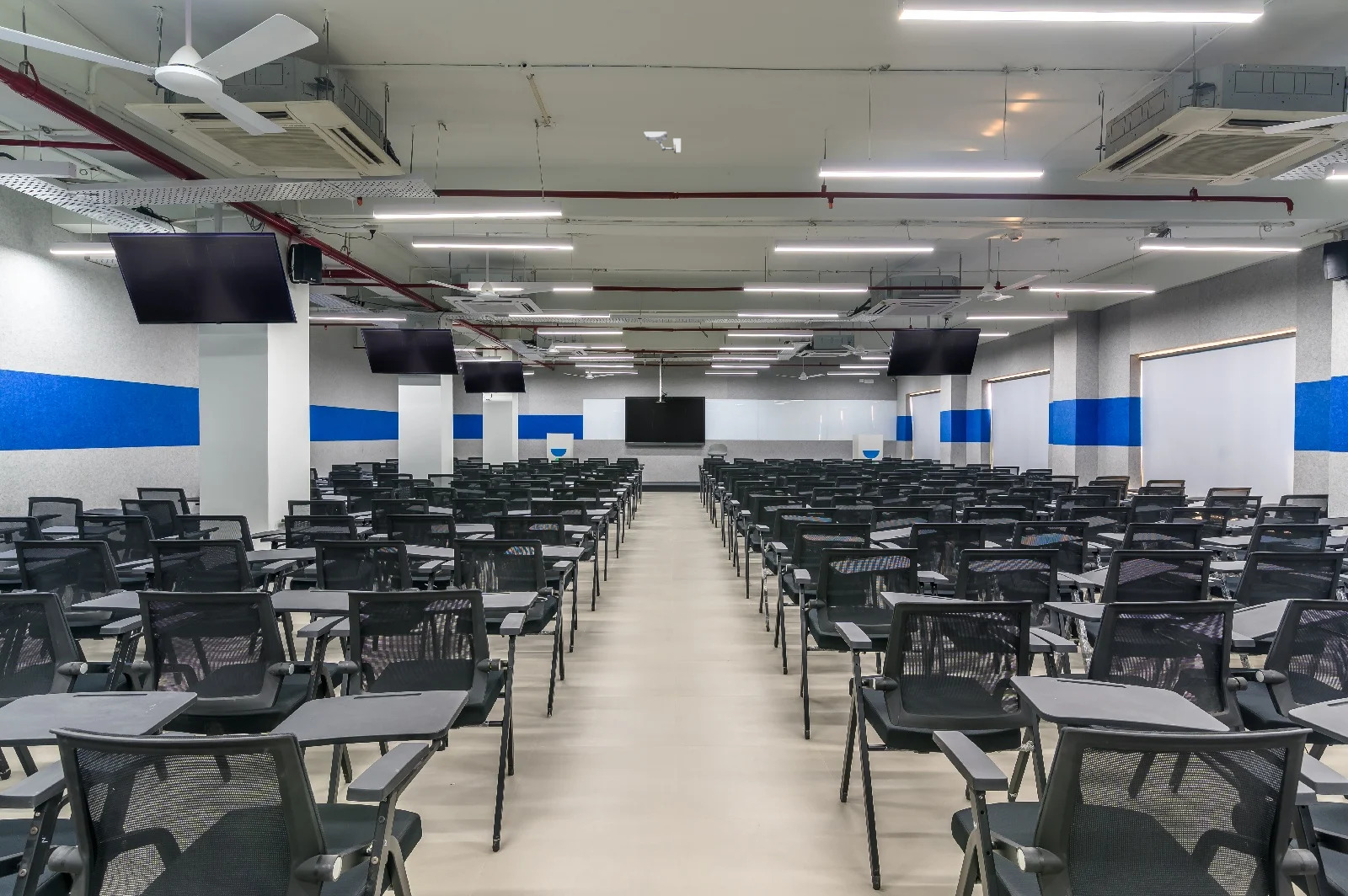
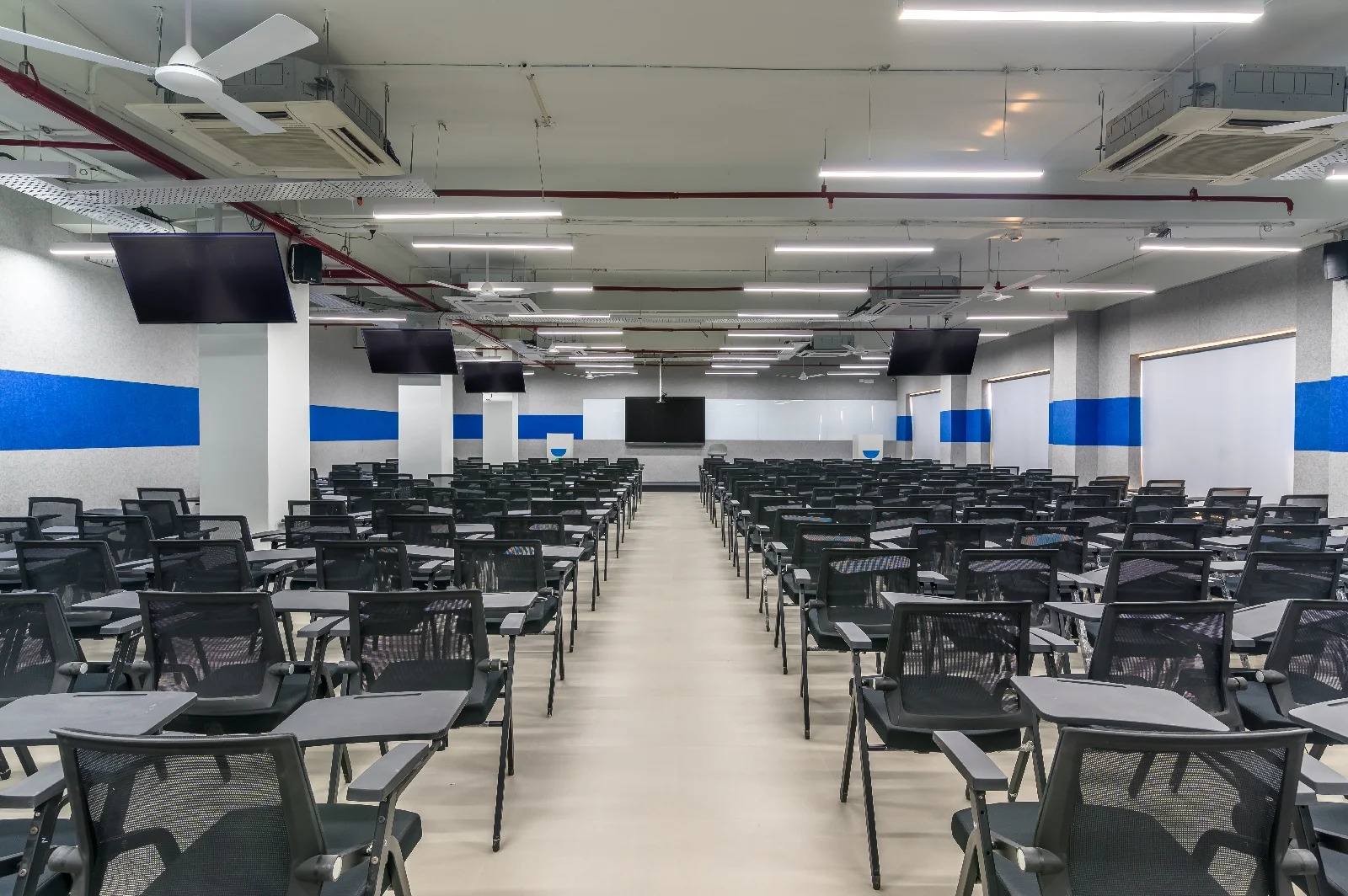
- security camera (662, 146)
